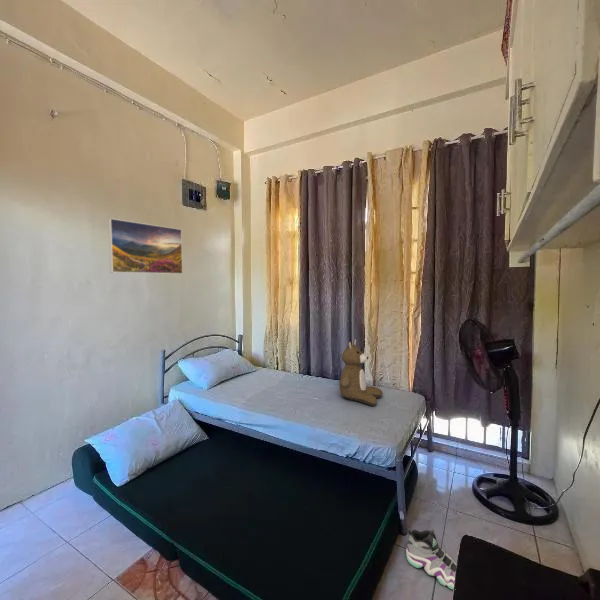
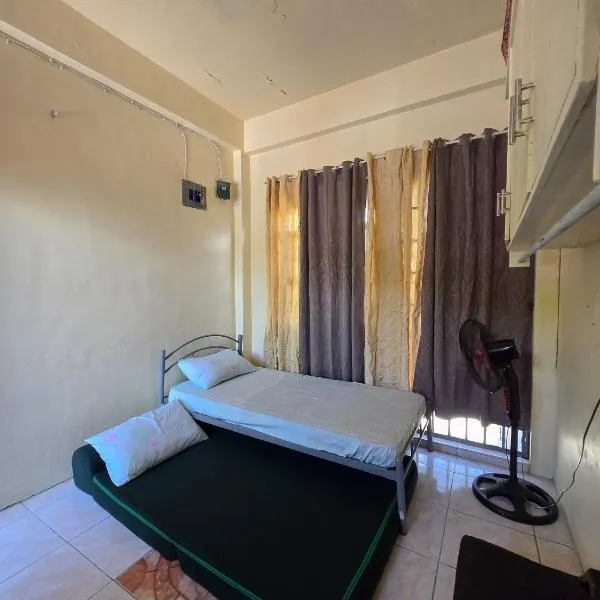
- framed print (149, 248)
- sneaker (437, 552)
- teddy bear (360, 370)
